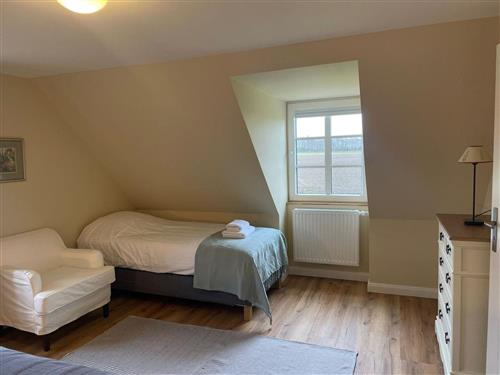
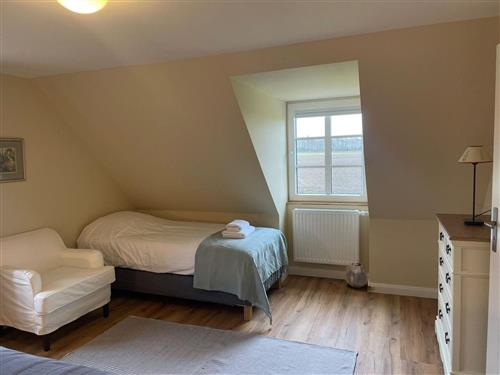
+ planter (356, 275)
